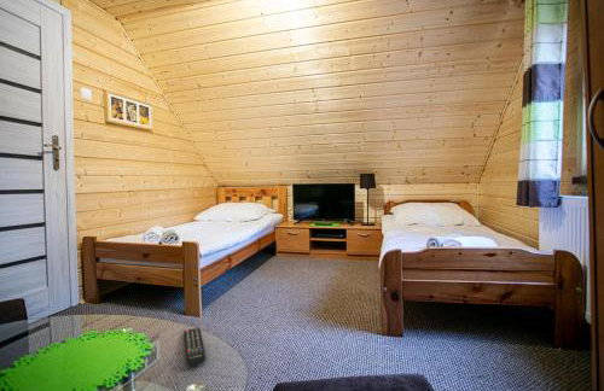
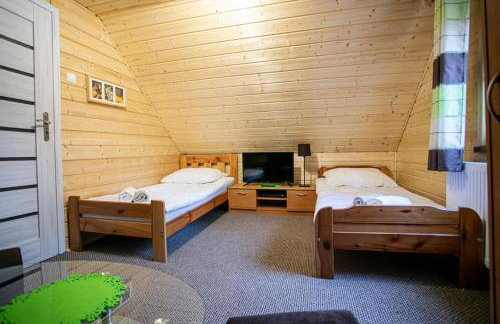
- remote control (193, 344)
